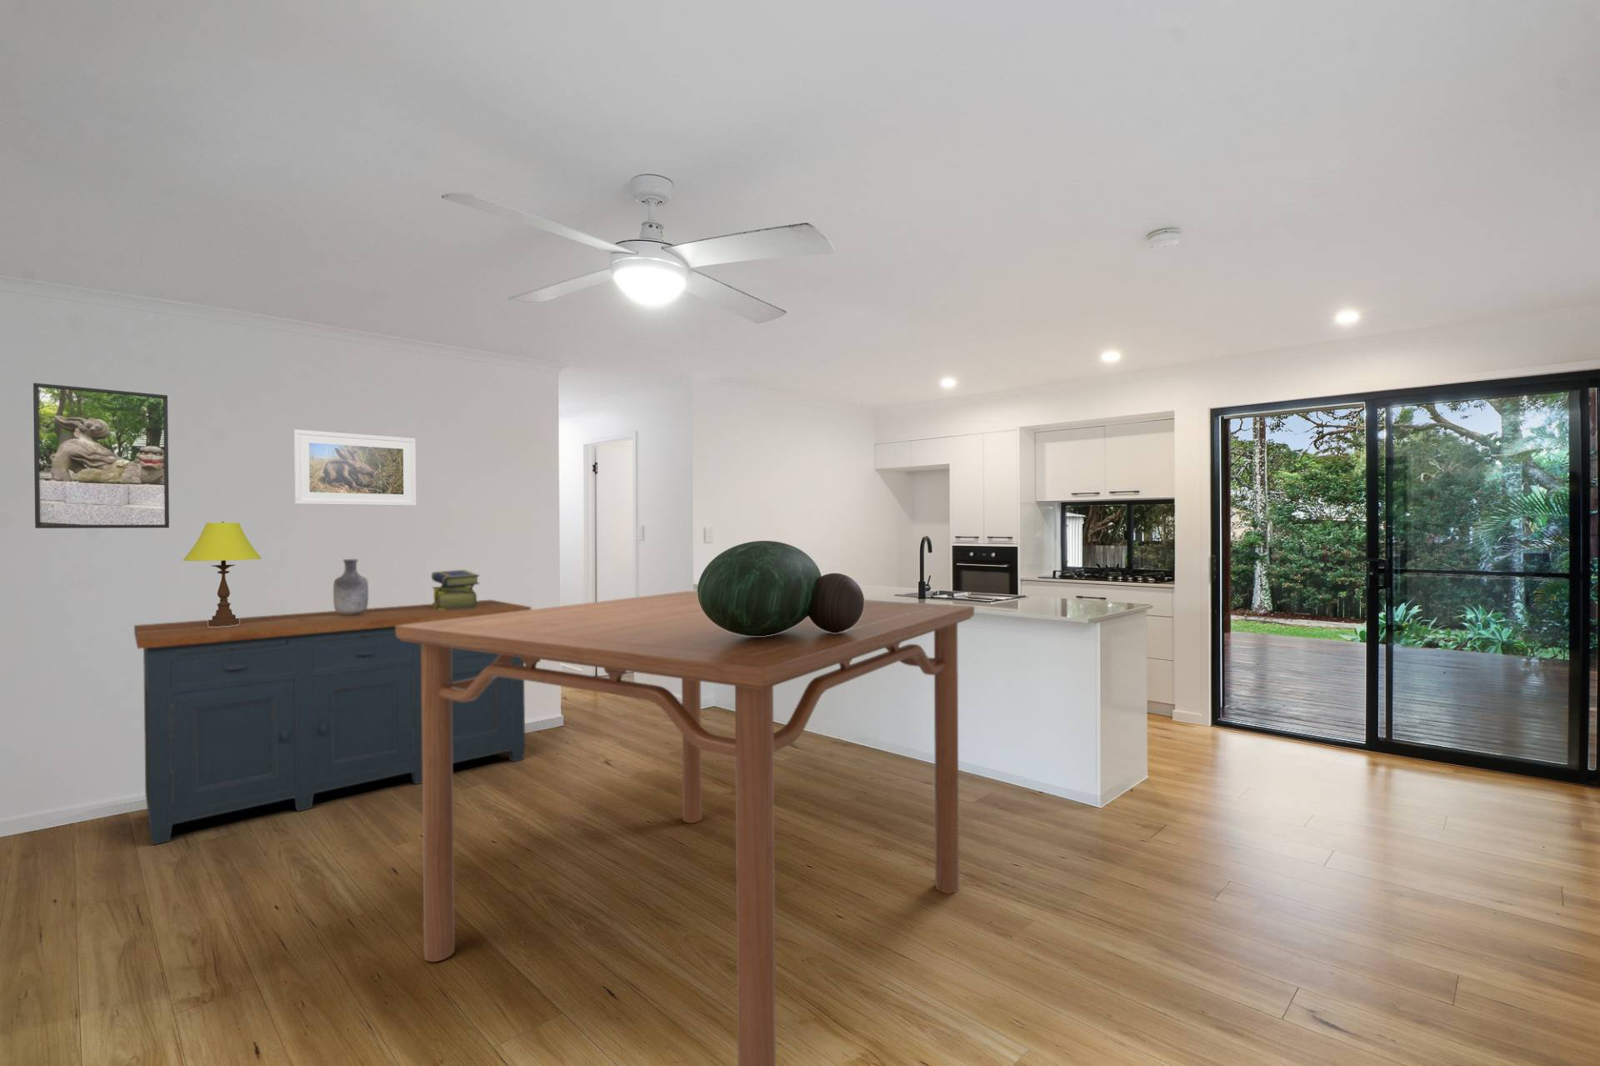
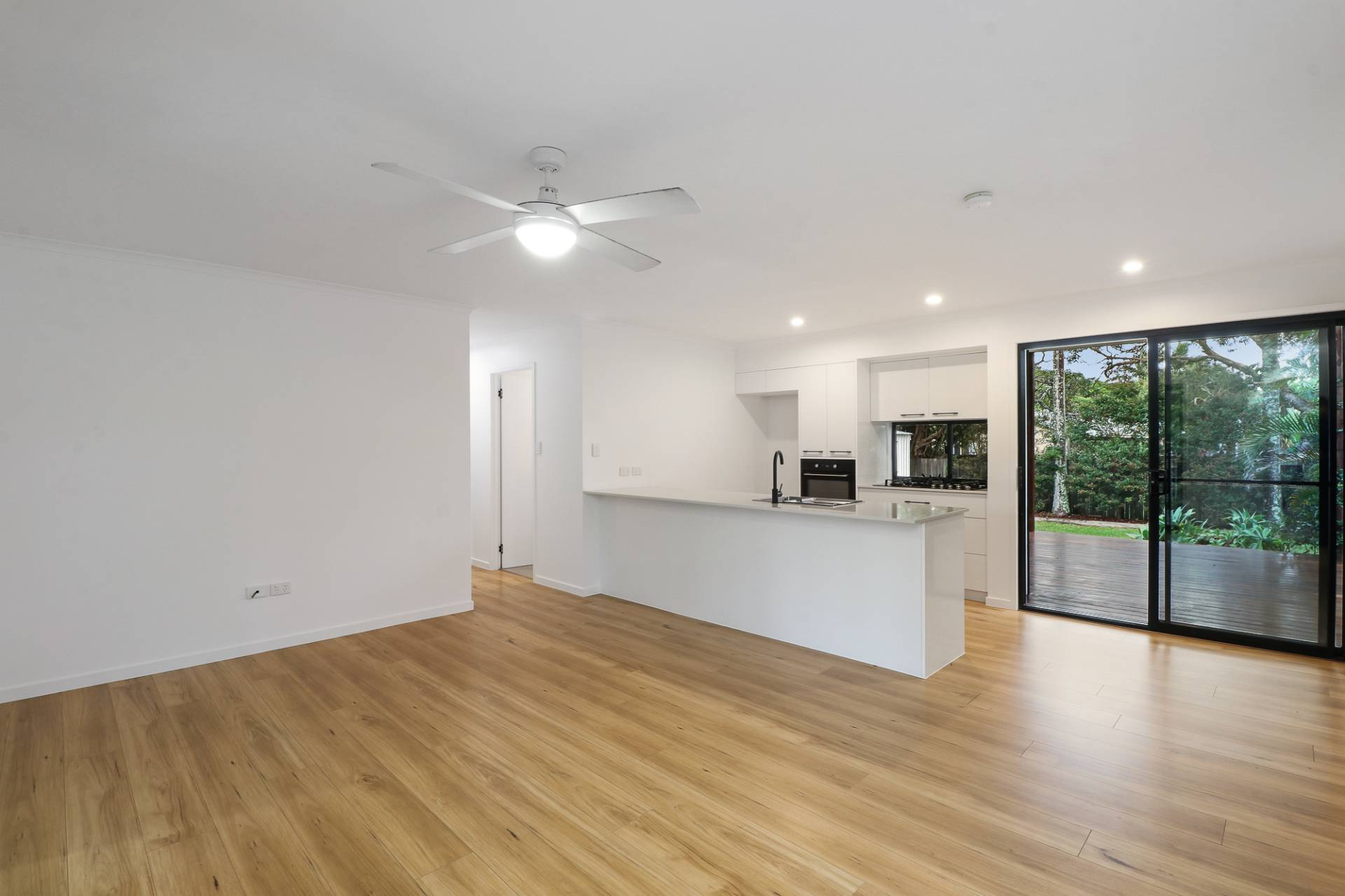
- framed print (105, 458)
- dining table (701, 766)
- vase (351, 587)
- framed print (358, 469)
- table lamp (224, 572)
- sideboard (352, 698)
- stack of books (456, 589)
- decorative bowl (784, 587)
